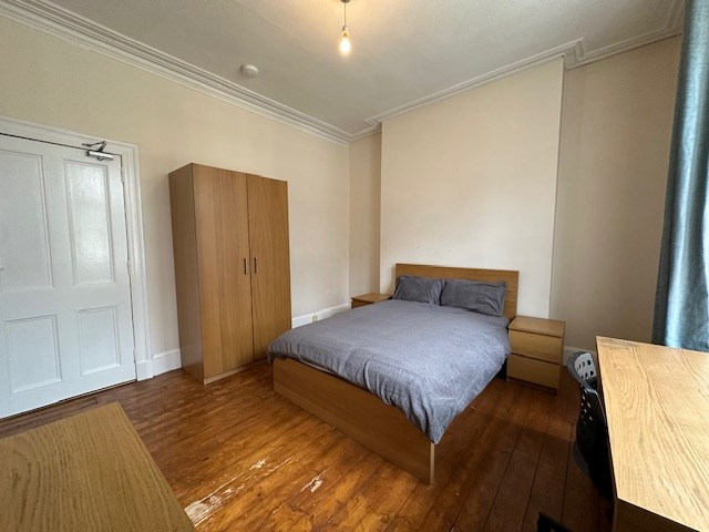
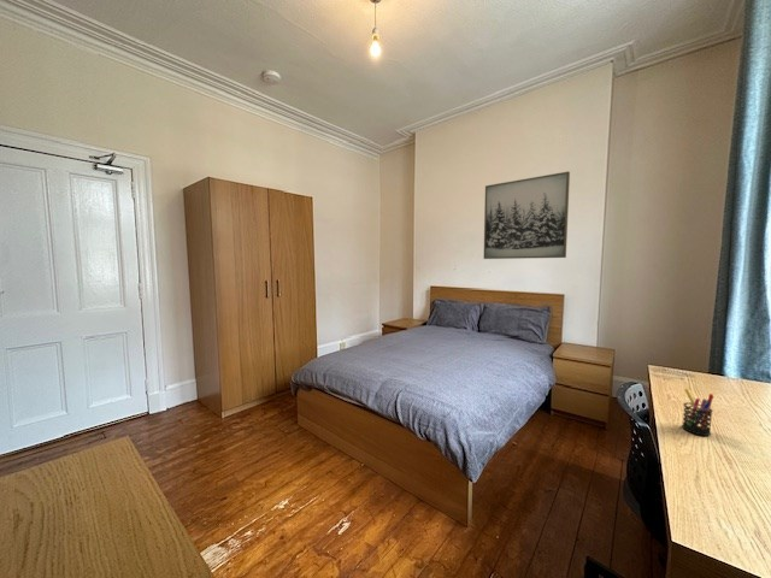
+ wall art (523, 219)
+ pen holder (700, 411)
